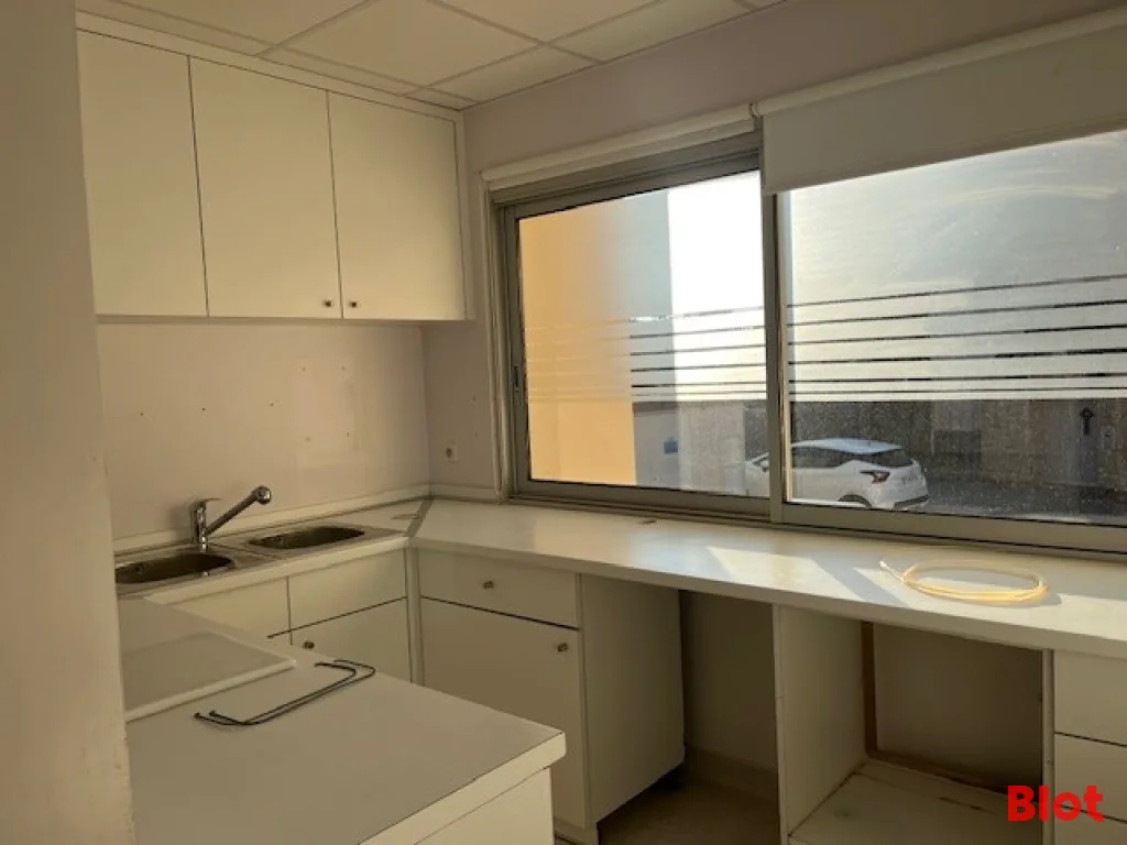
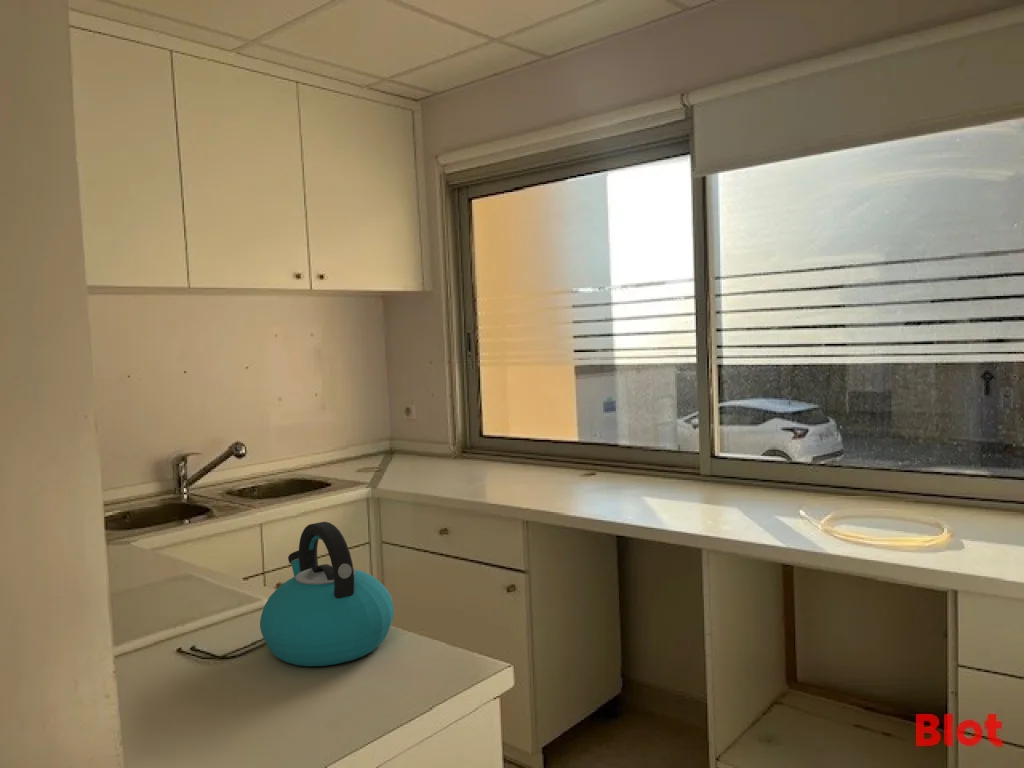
+ kettle (322, 582)
